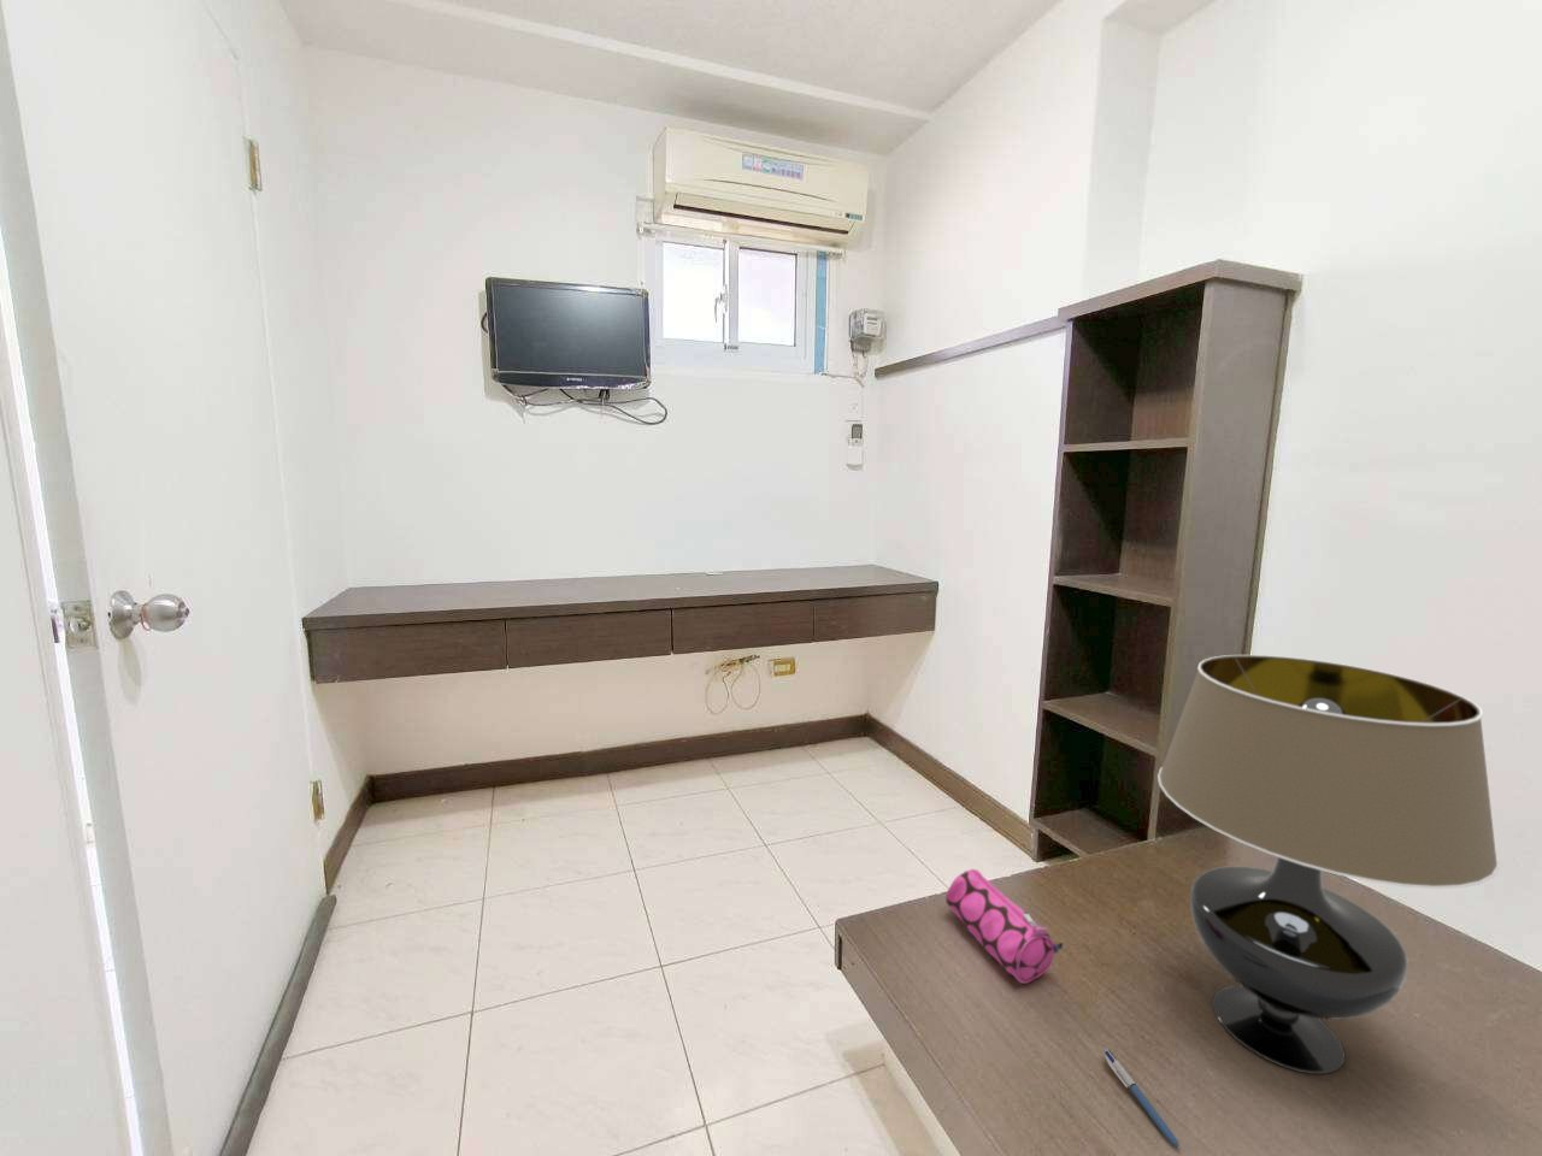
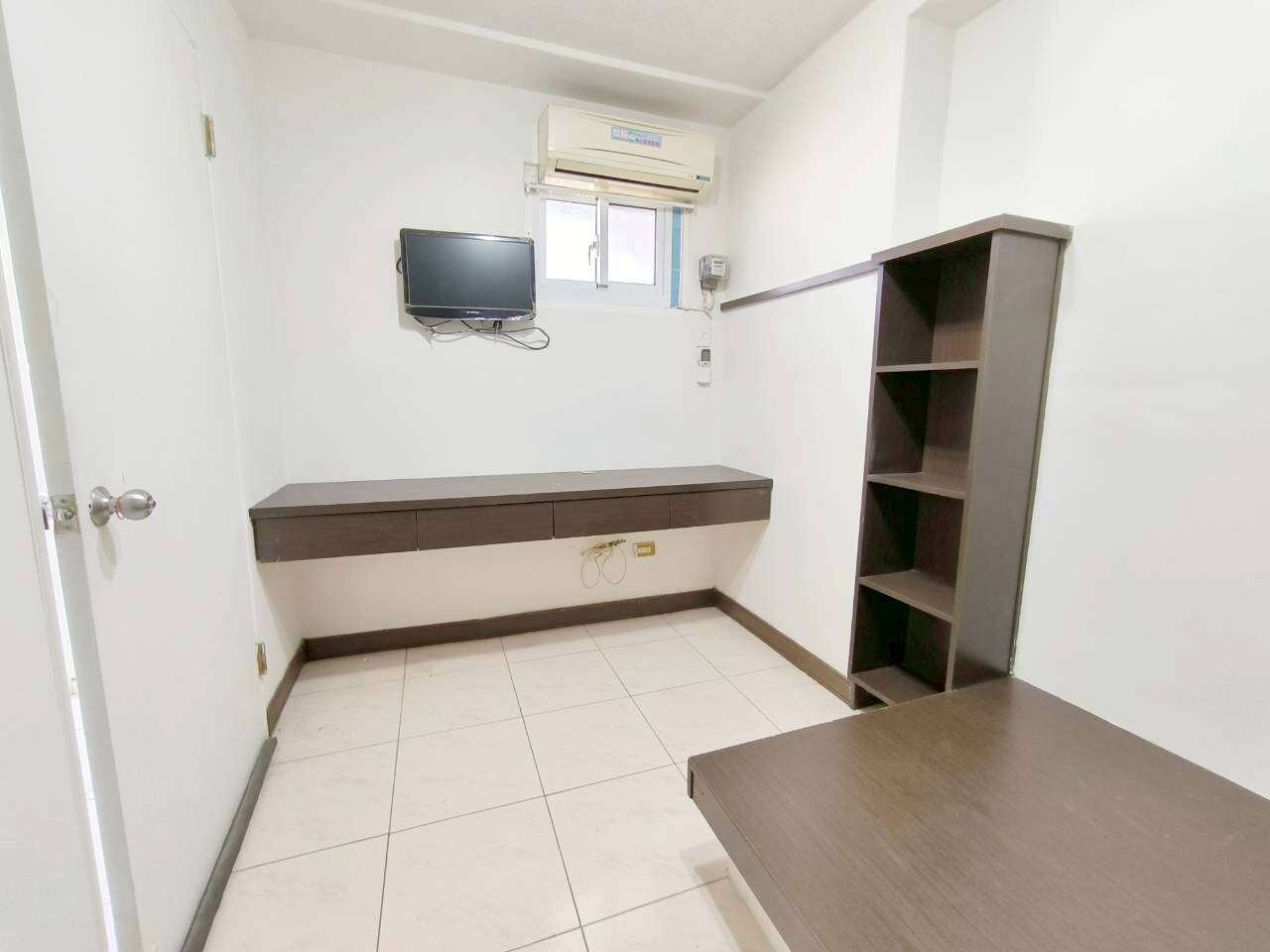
- pencil case (998, 918)
- pen (1138, 1094)
- table lamp (1299, 862)
